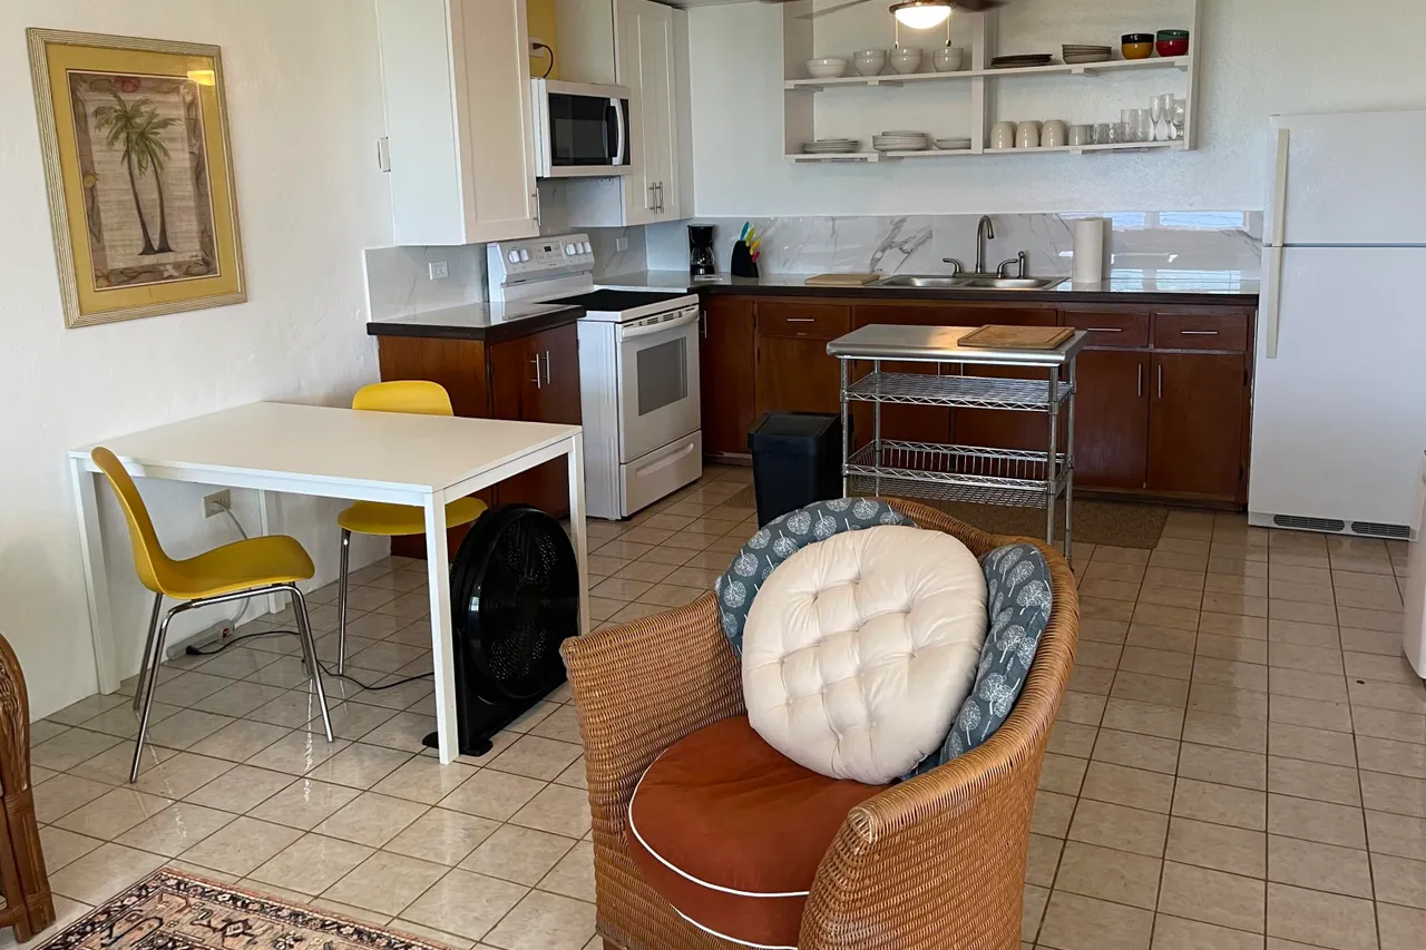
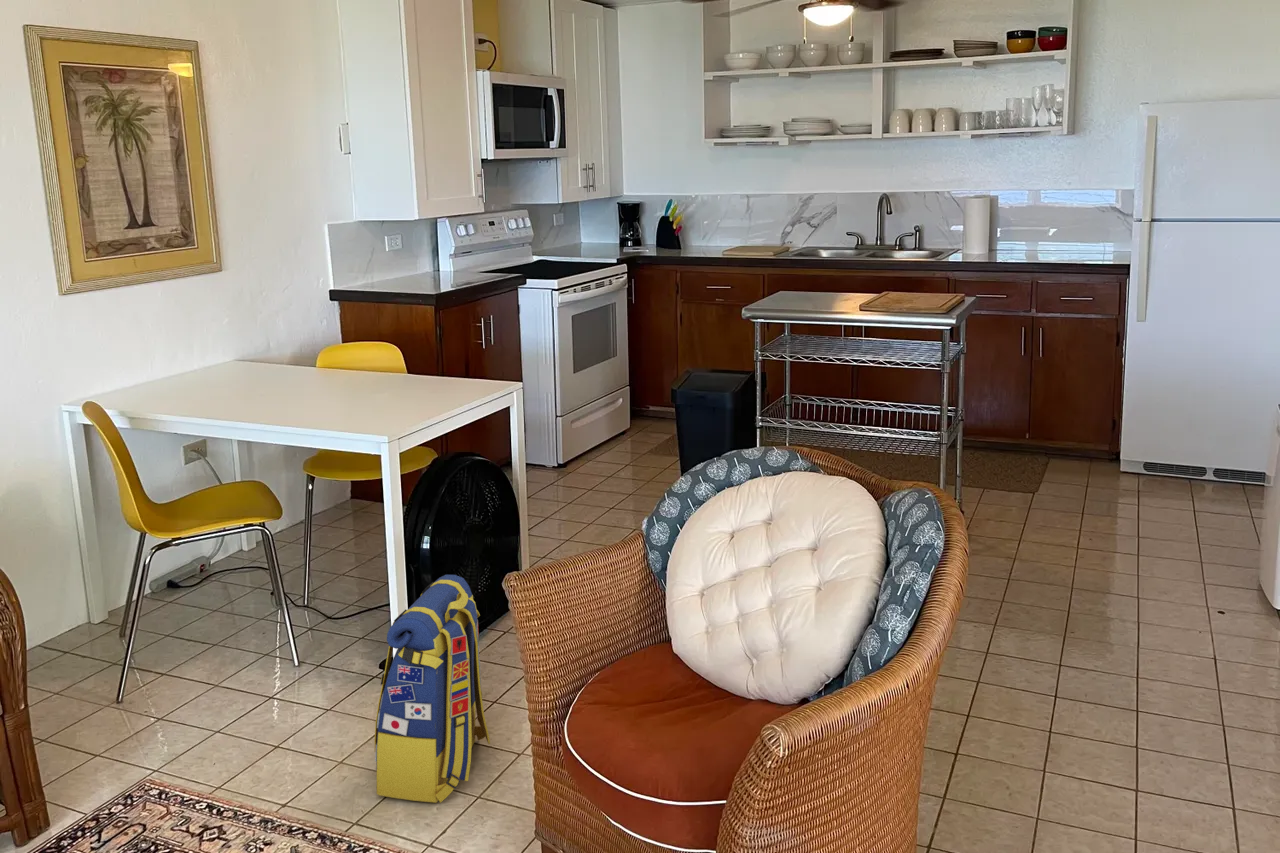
+ backpack (431, 683)
